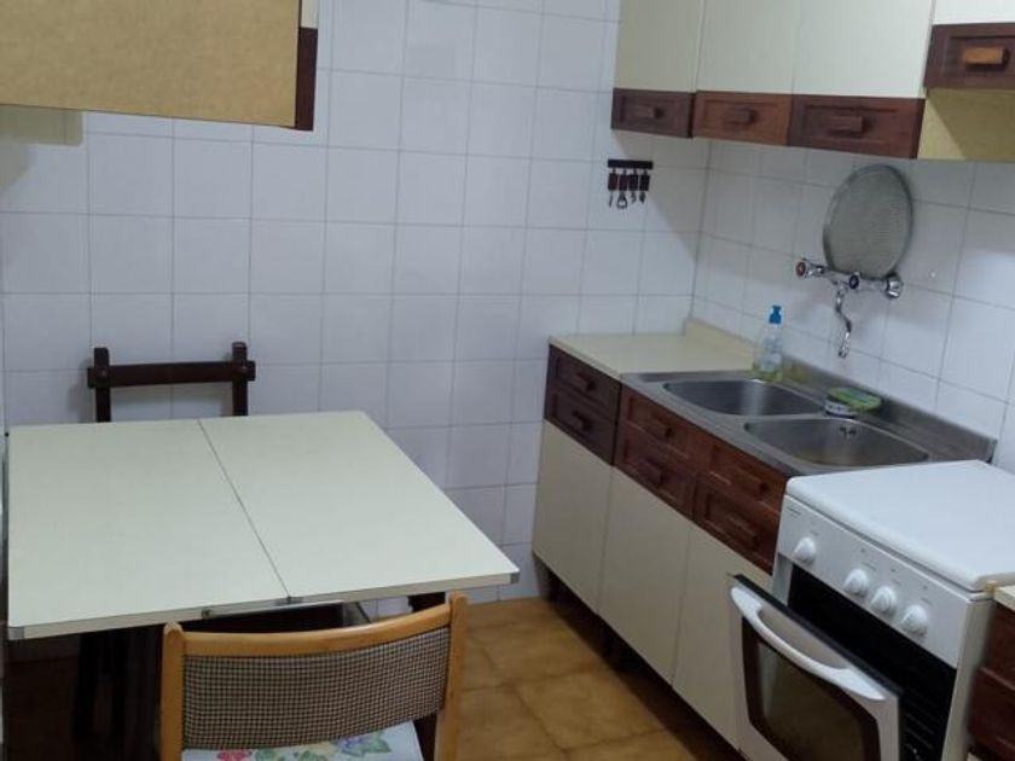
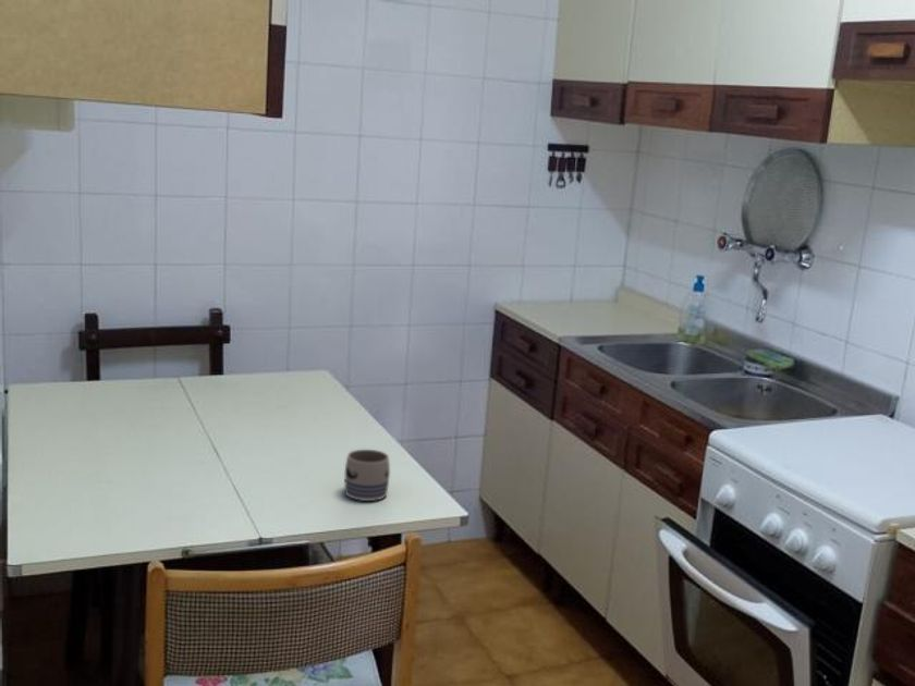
+ mug (365, 471)
